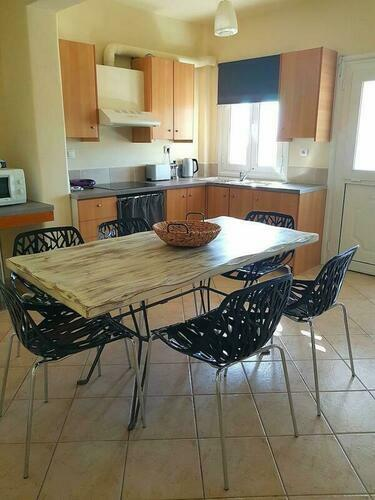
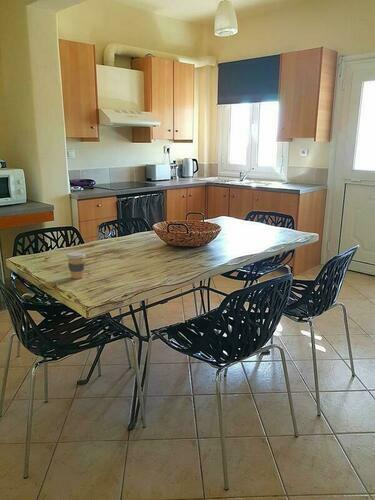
+ coffee cup (76, 265)
